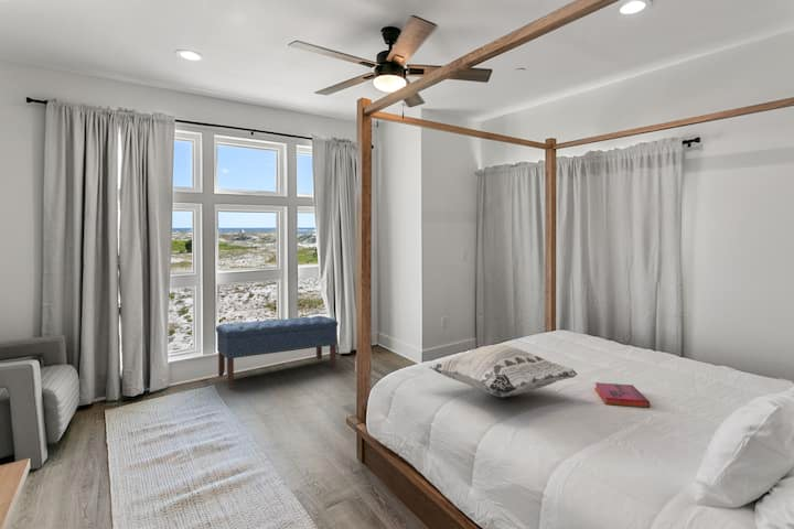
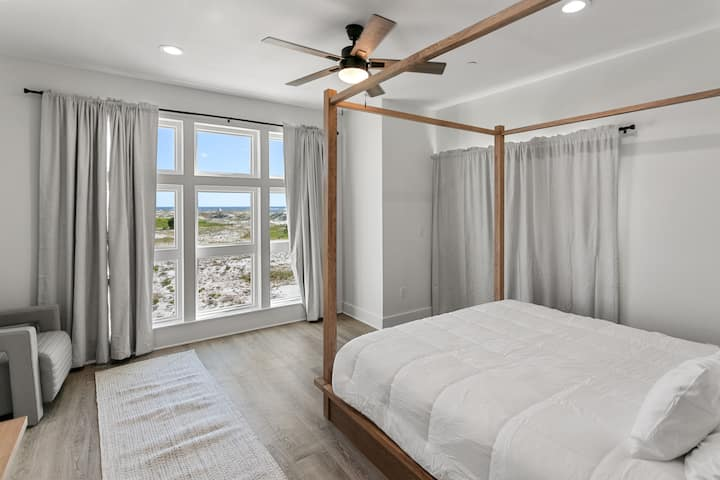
- decorative pillow (501, 370)
- bench (279, 345)
- hardback book (620, 393)
